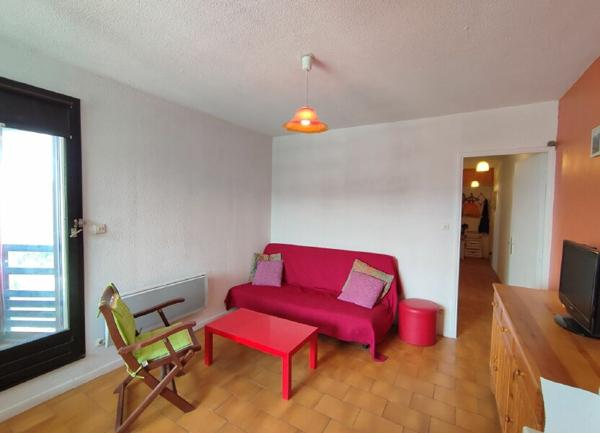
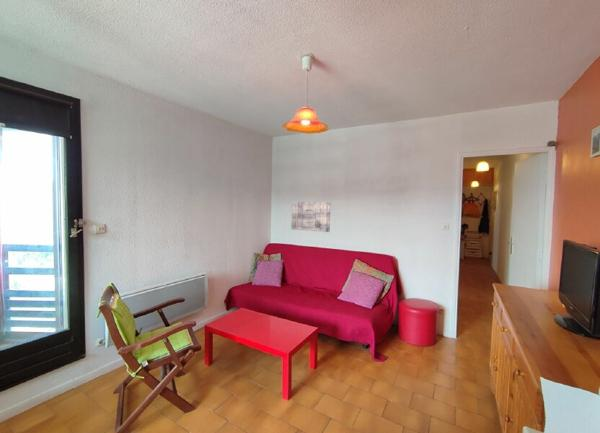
+ wall art (310, 216)
